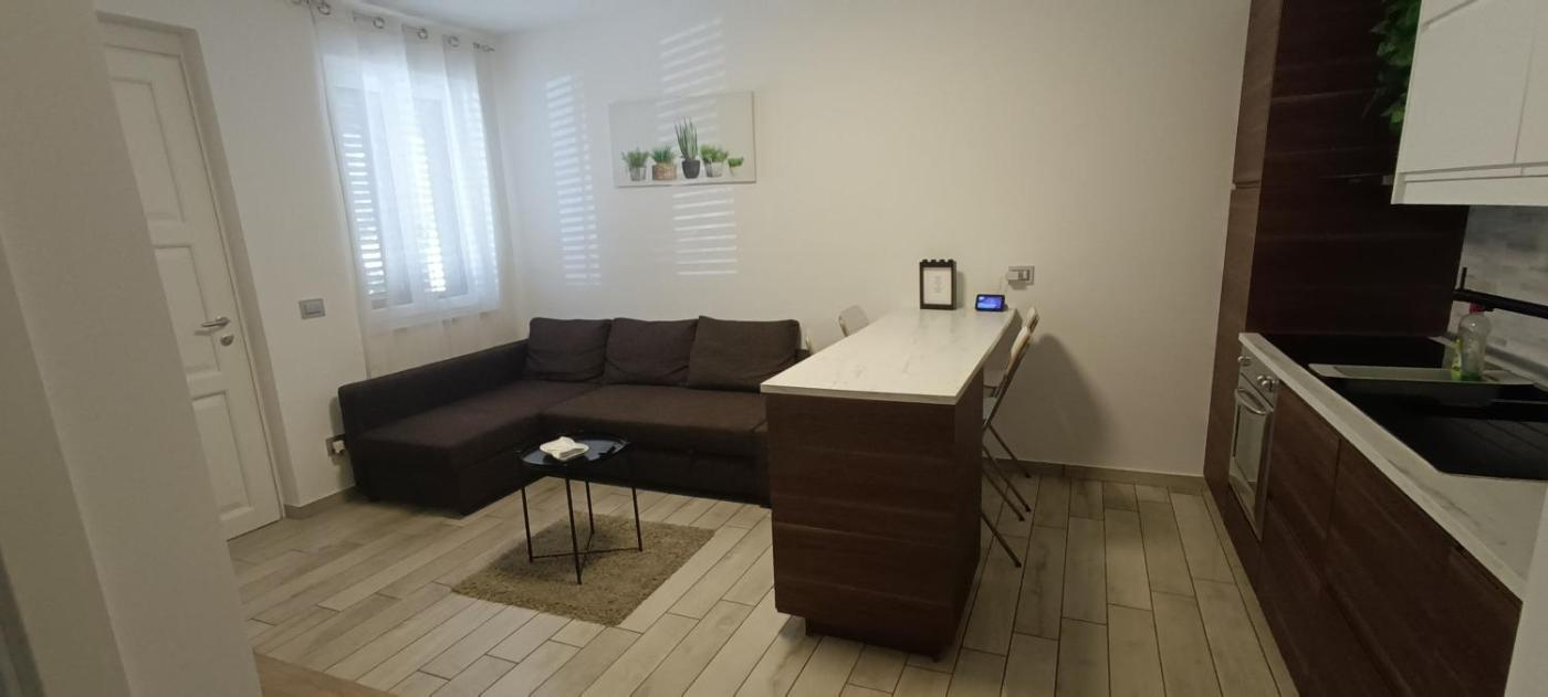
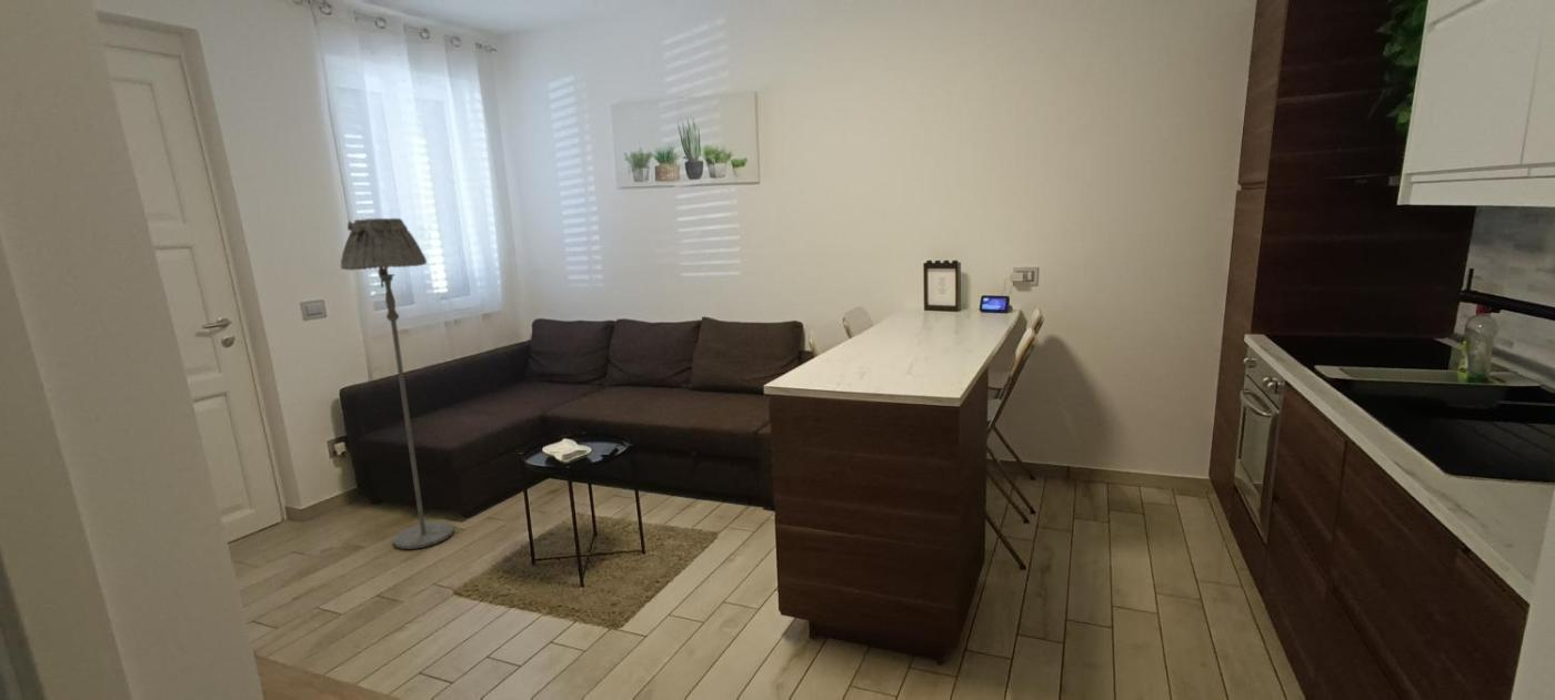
+ floor lamp (401, 384)
